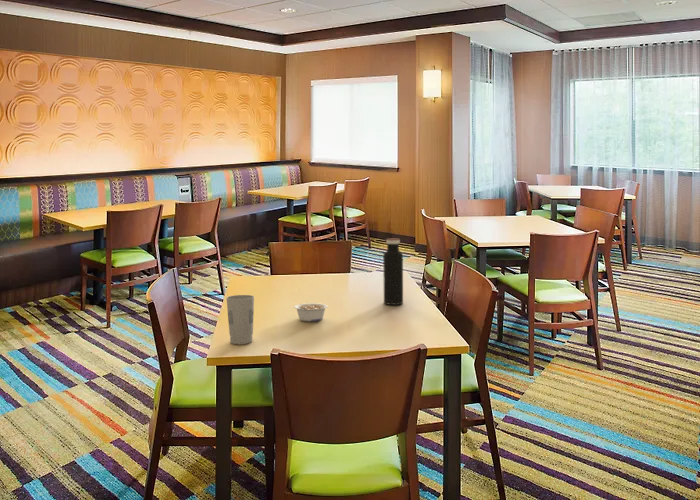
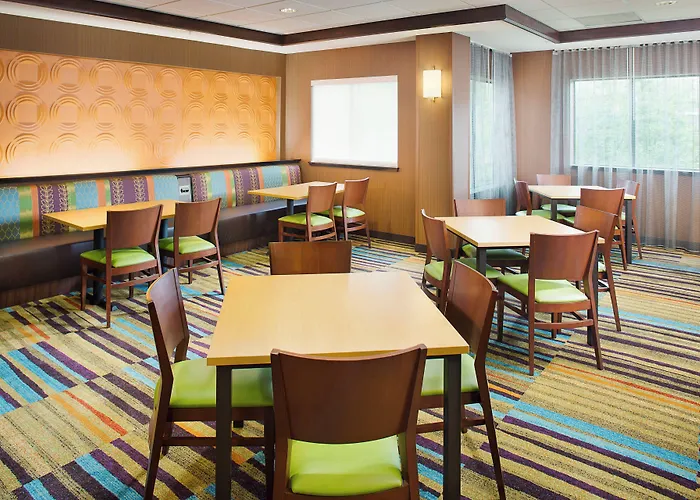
- legume (311, 311)
- cup (240, 319)
- water bottle (393, 271)
